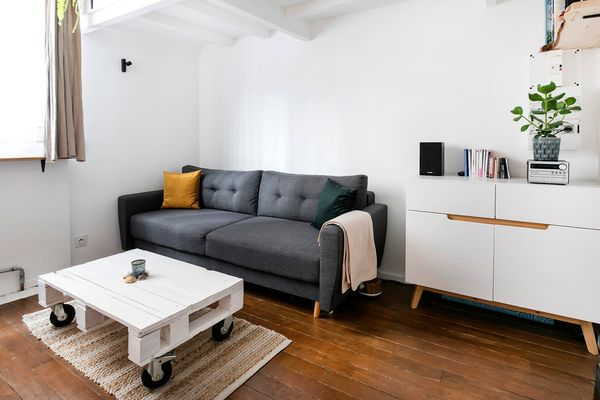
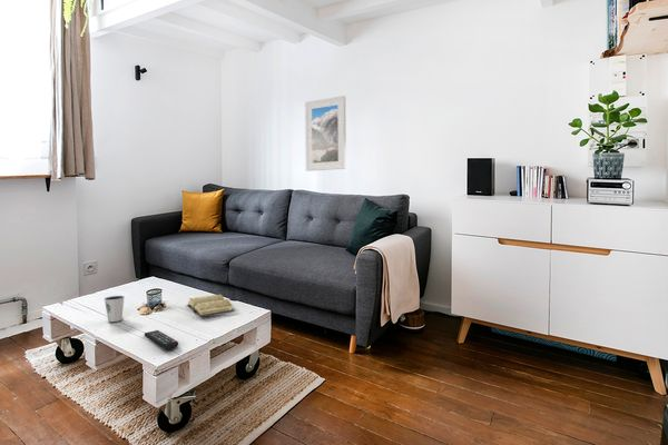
+ diary (209, 303)
+ dixie cup (115, 308)
+ remote control (160, 338)
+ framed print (325, 135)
